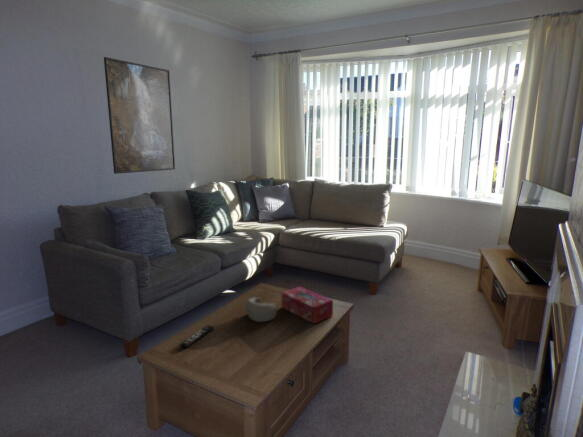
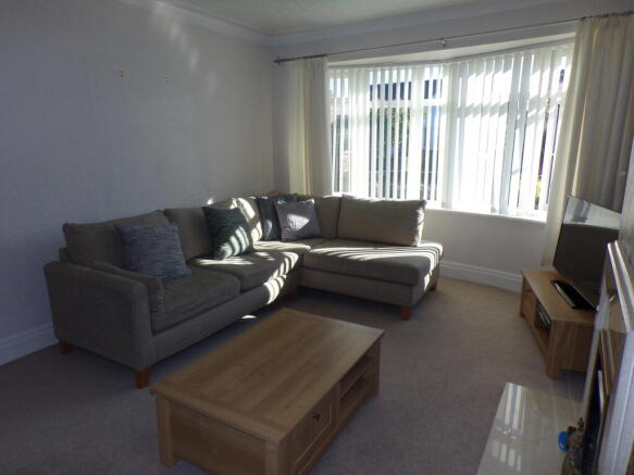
- decorative bowl (260, 308)
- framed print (143, 119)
- tissue box (306, 303)
- remote control (198, 335)
